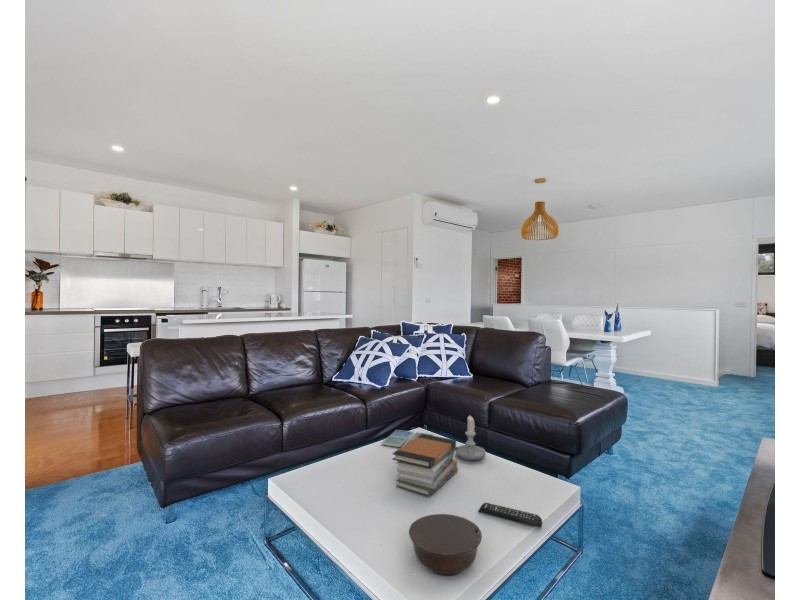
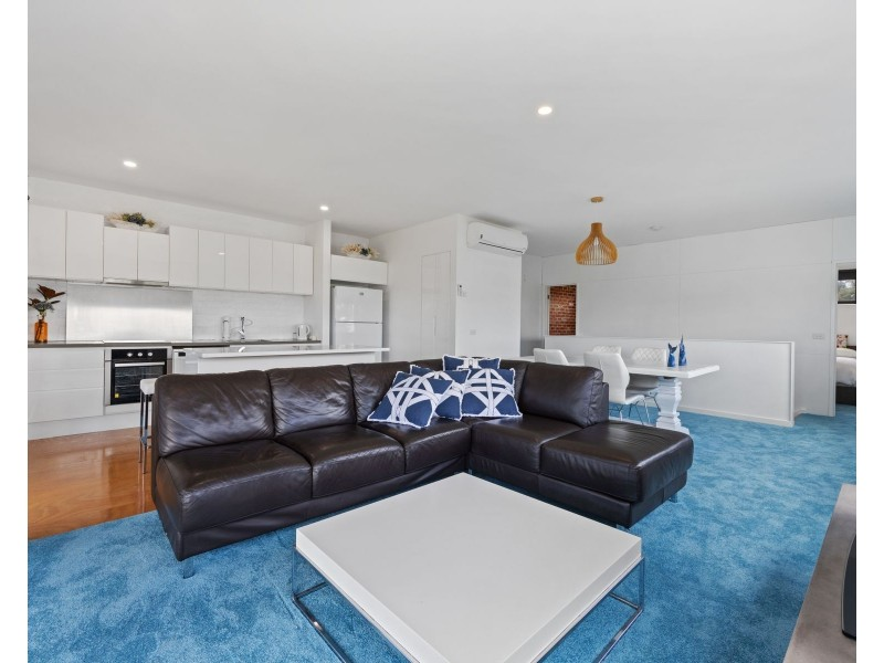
- bowl (444, 546)
- remote control (509, 514)
- drink coaster (408, 438)
- candle (470, 436)
- book stack (426, 462)
